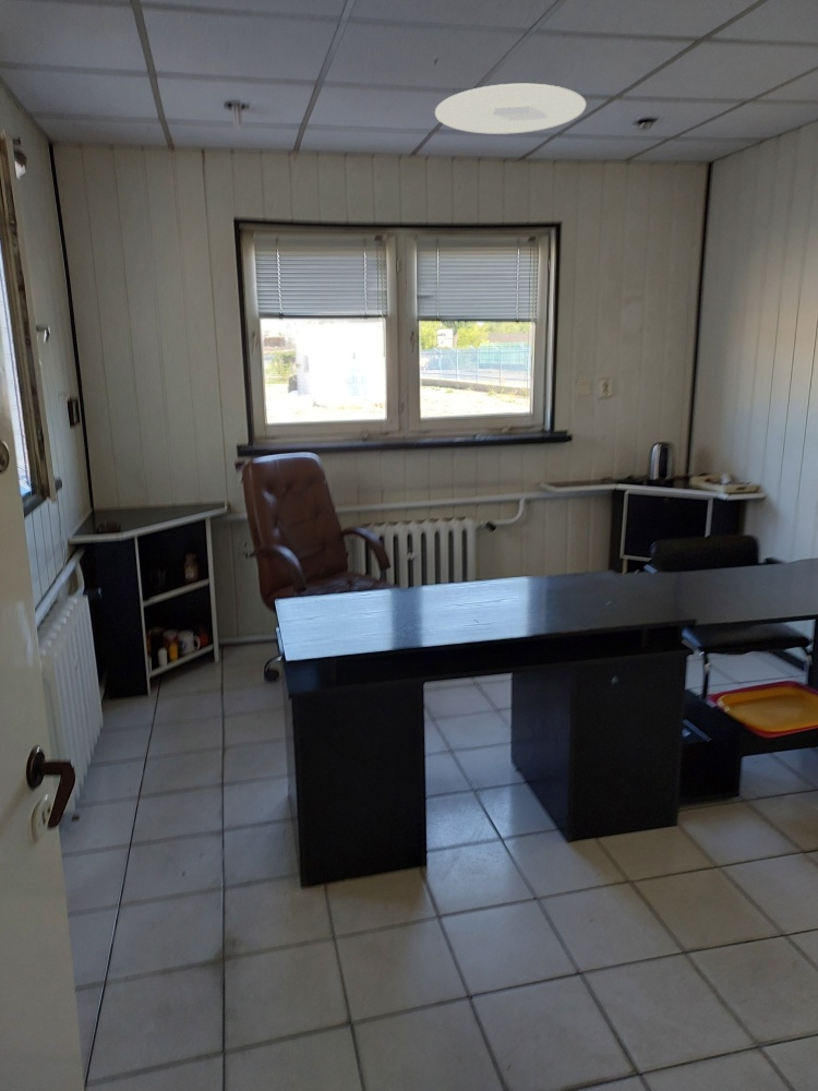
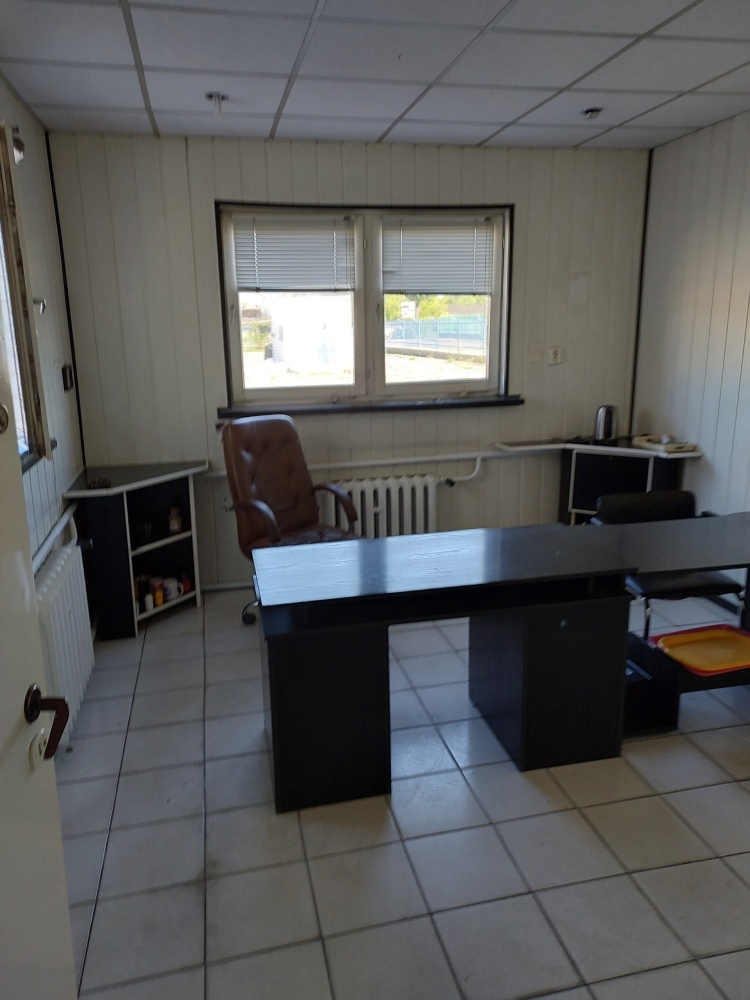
- ceiling light (509, 103)
